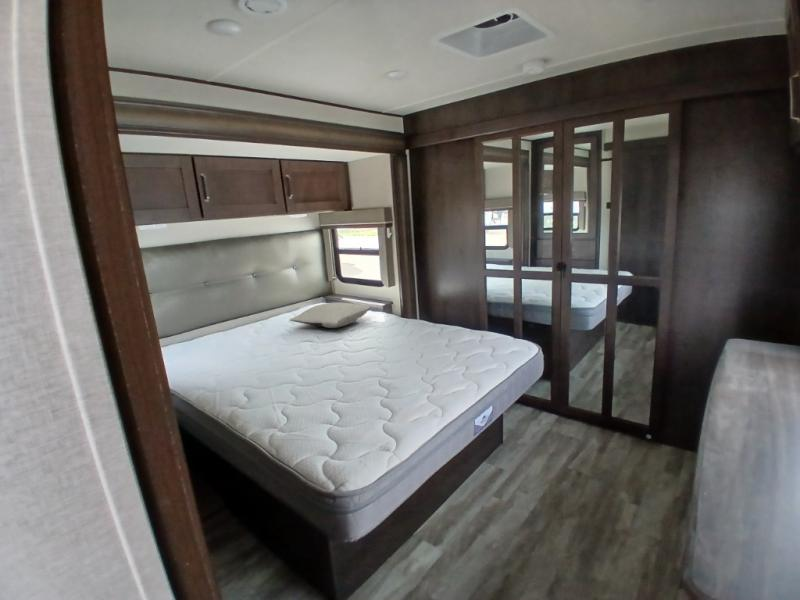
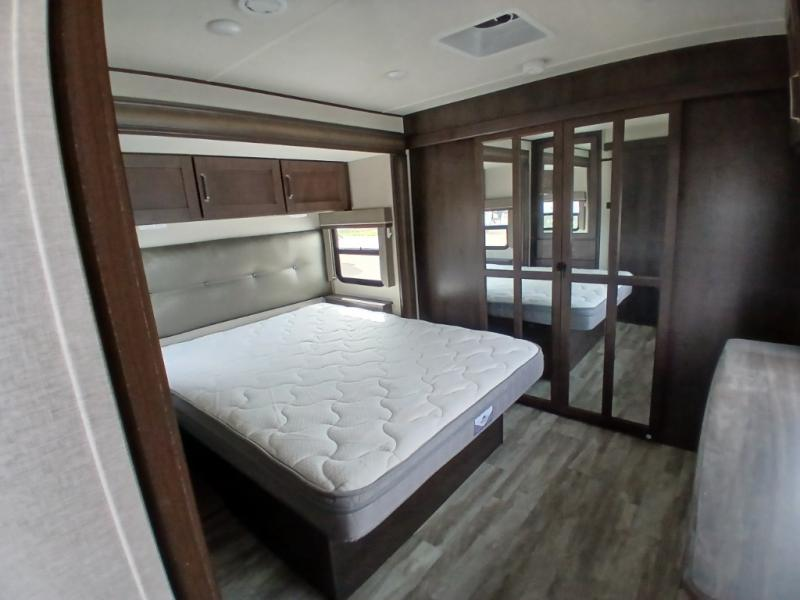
- pillow (331, 314)
